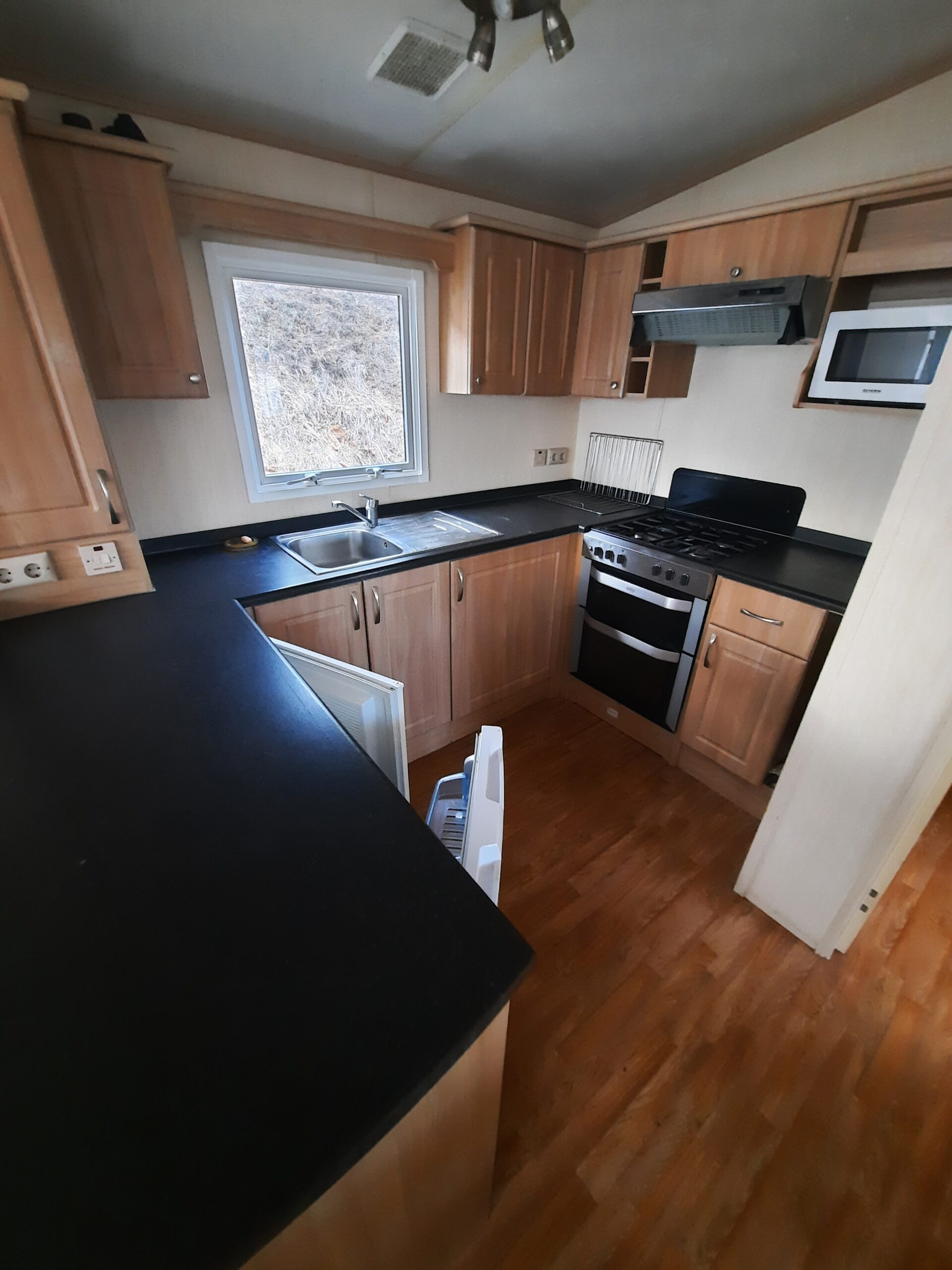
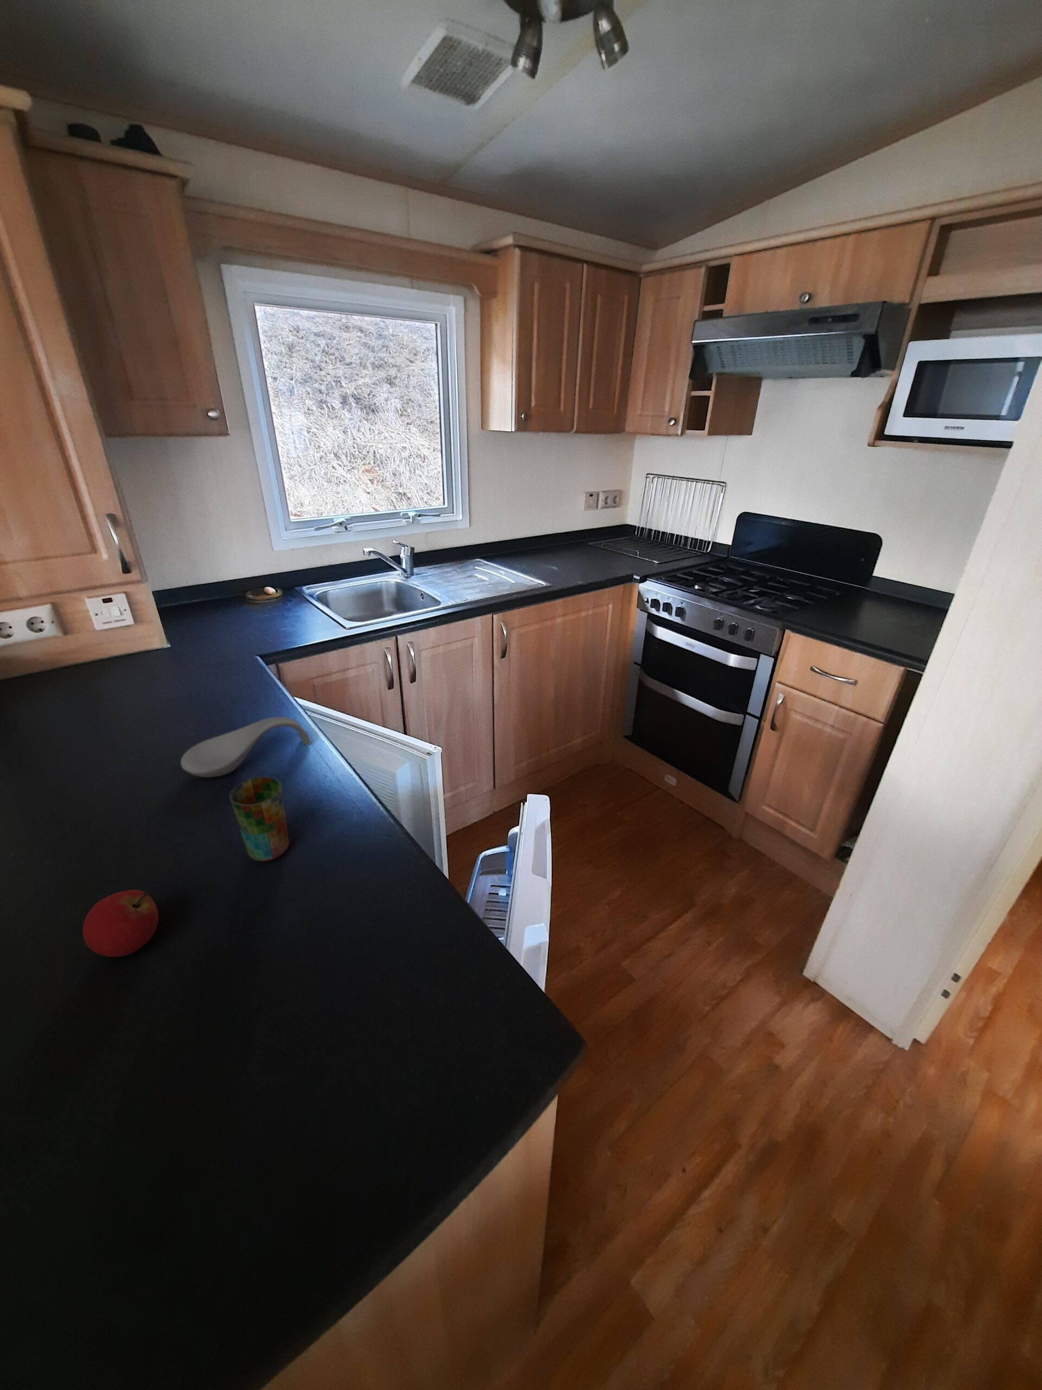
+ fruit (123, 923)
+ spoon rest (246, 744)
+ cup (263, 822)
